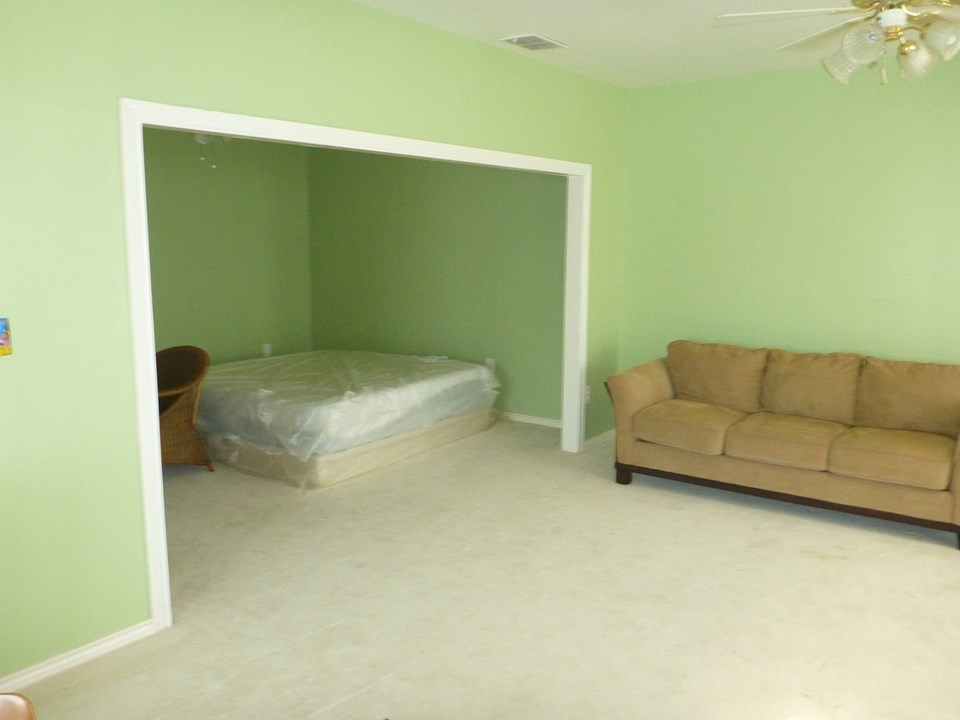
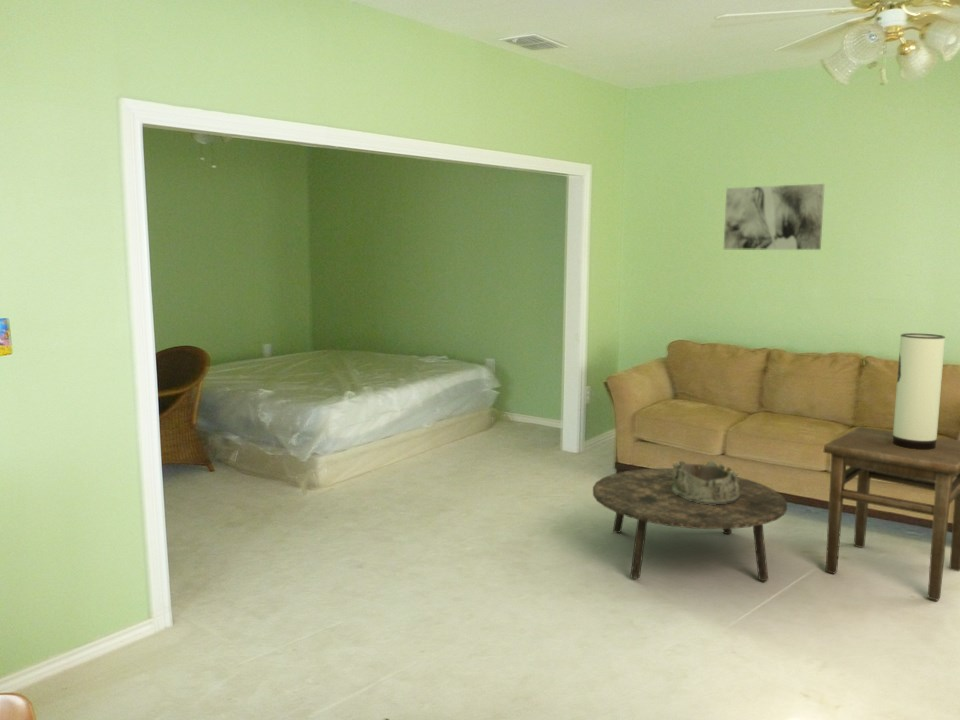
+ wall art (772, 218)
+ table lamp (918, 390)
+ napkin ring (705, 479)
+ coffee table (685, 523)
+ side table (898, 507)
